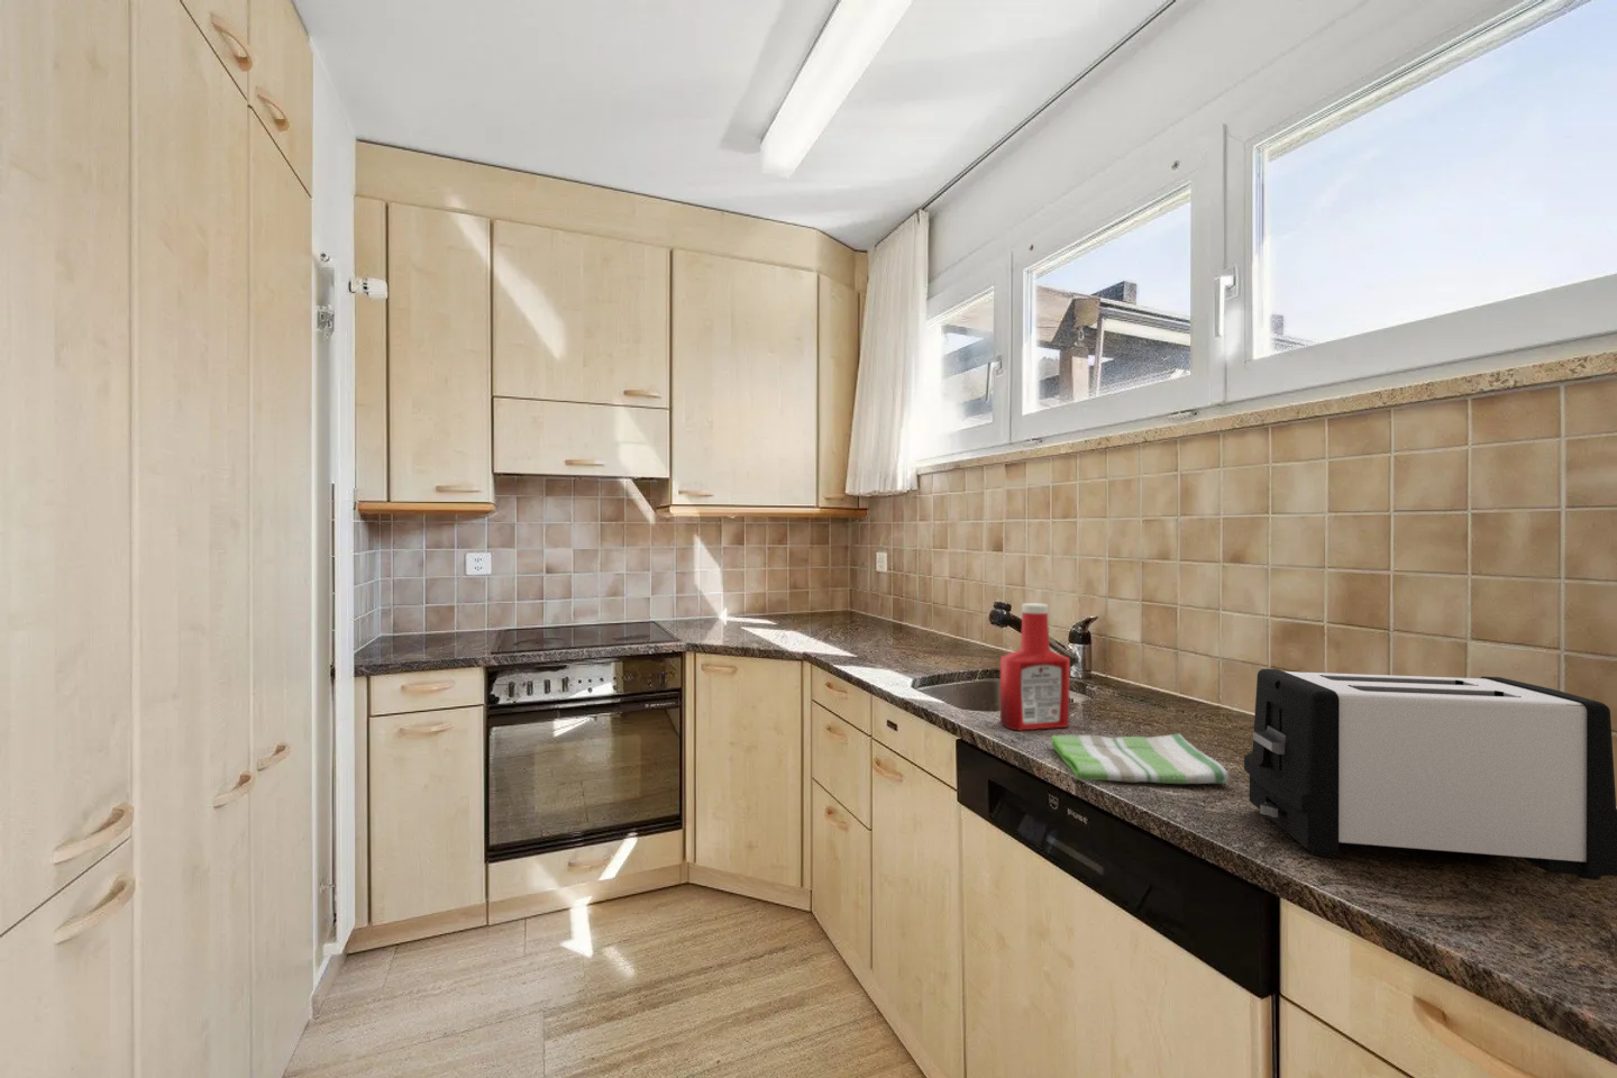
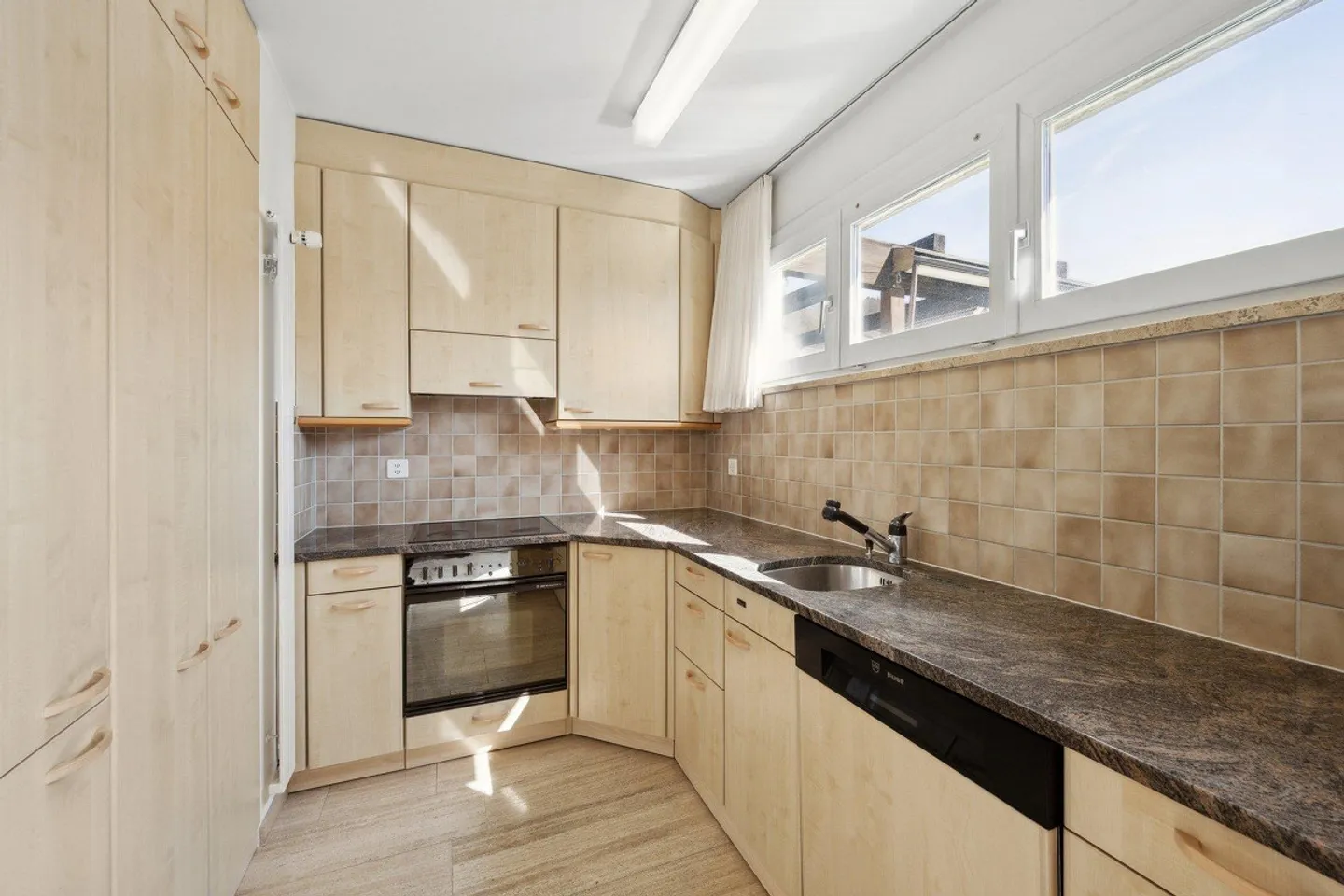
- toaster (1408, 762)
- soap bottle (1035, 664)
- dish towel (1132, 754)
